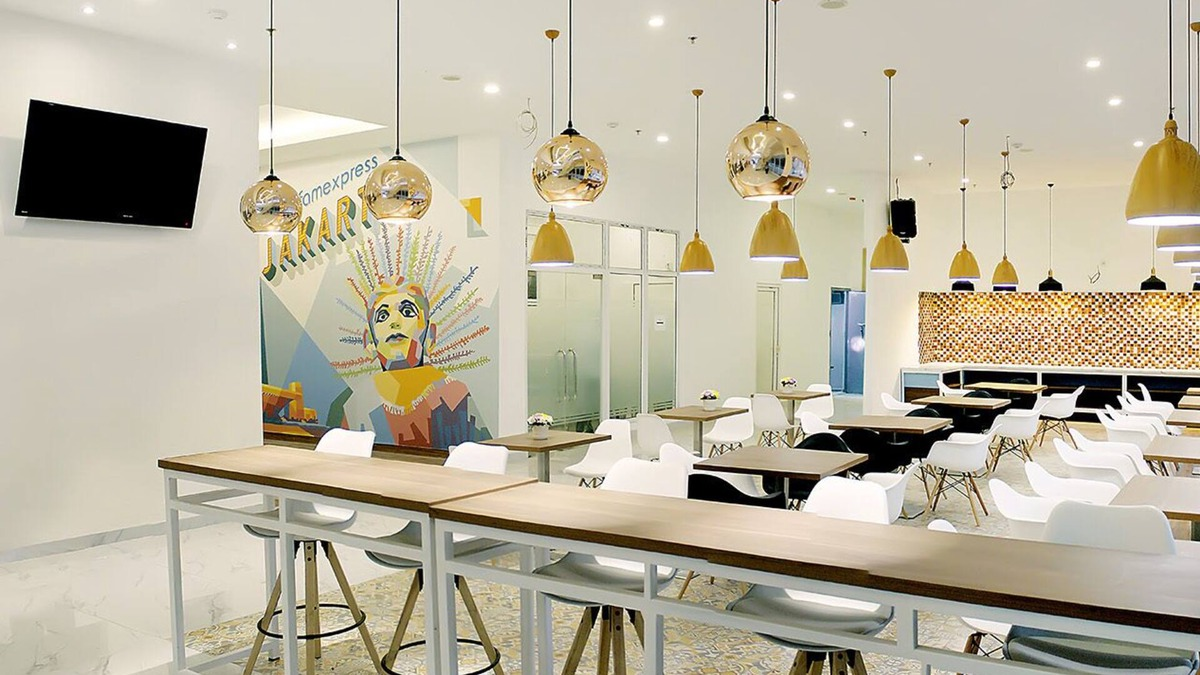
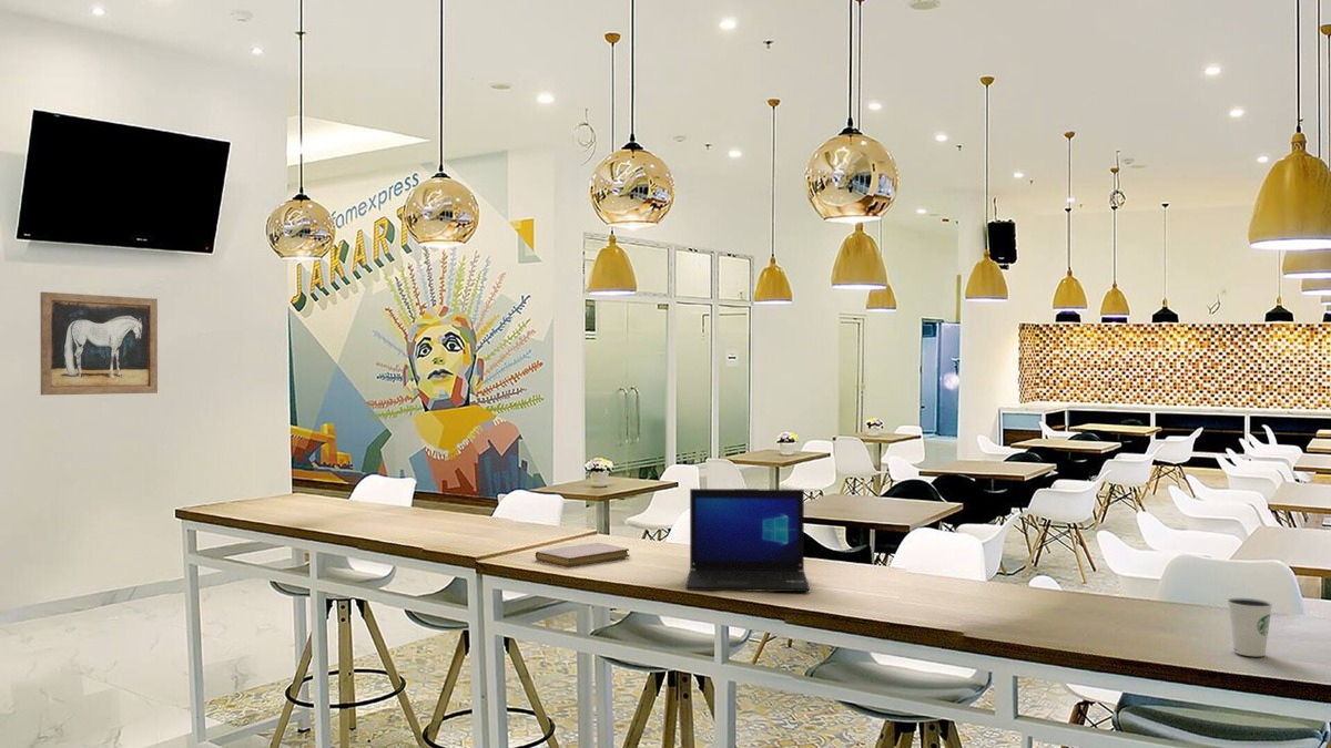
+ notebook (582, 553)
+ laptop (746, 537)
+ dixie cup (1249, 627)
+ wall art (101, 345)
